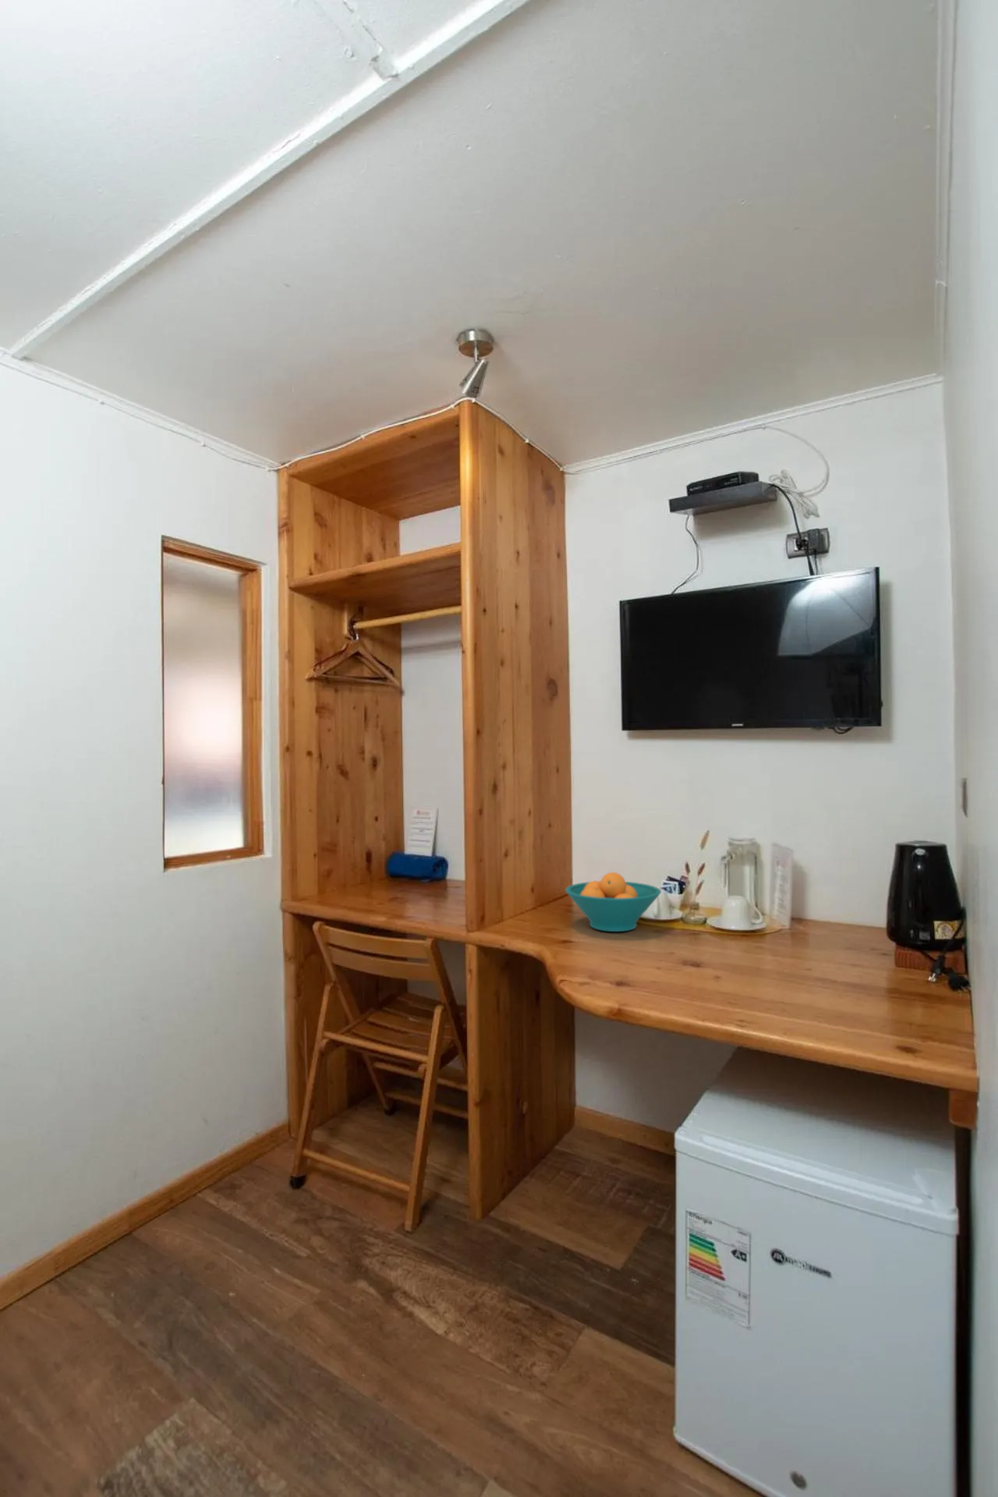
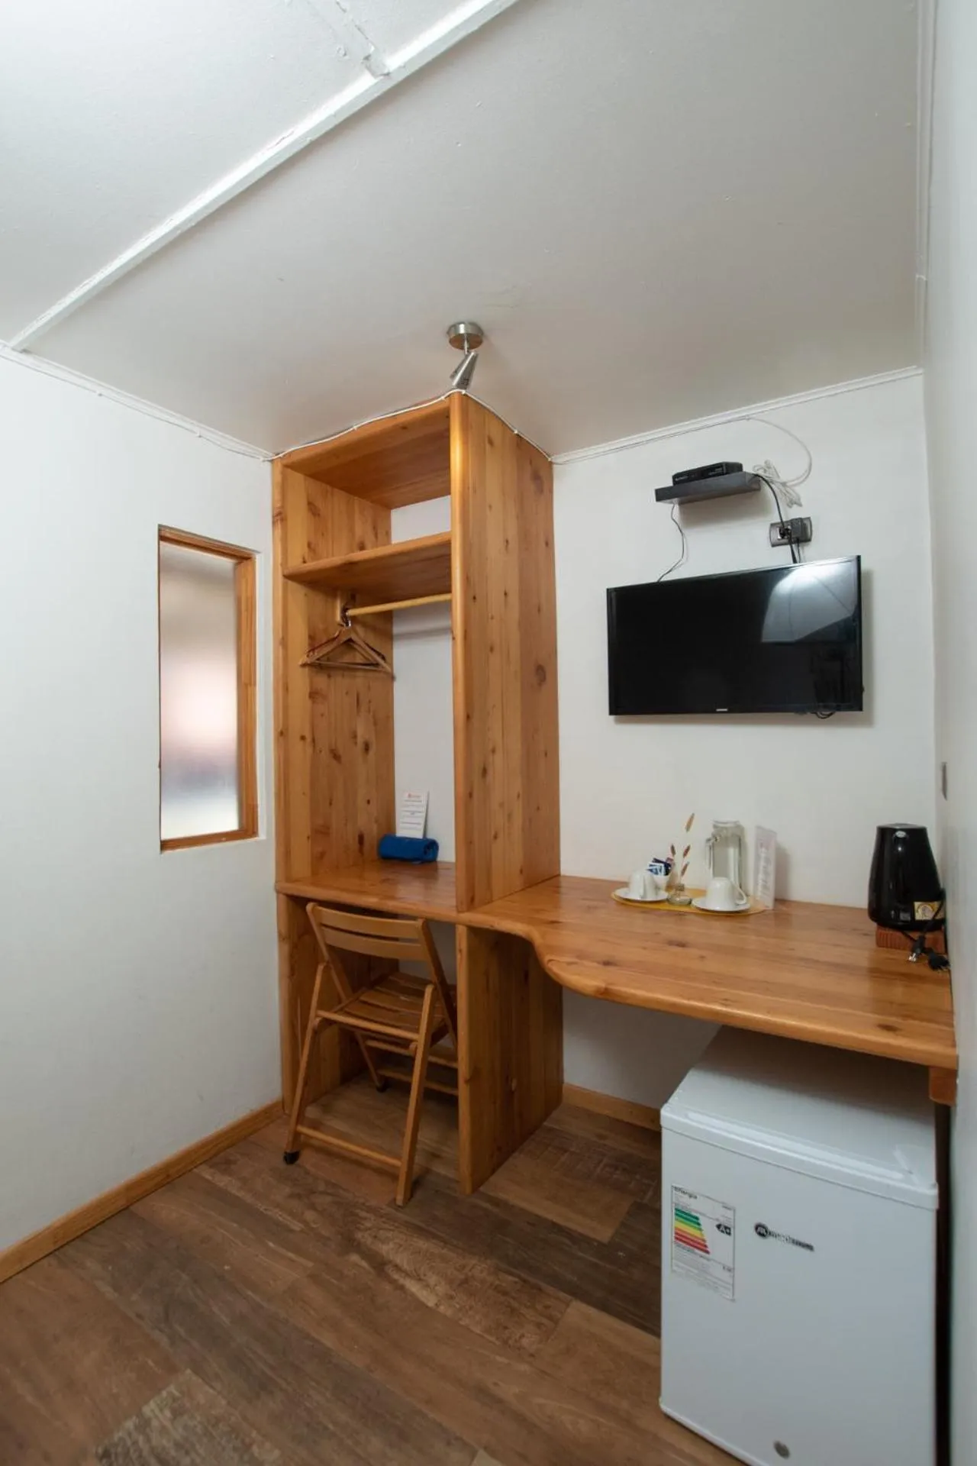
- fruit bowl (613, 899)
